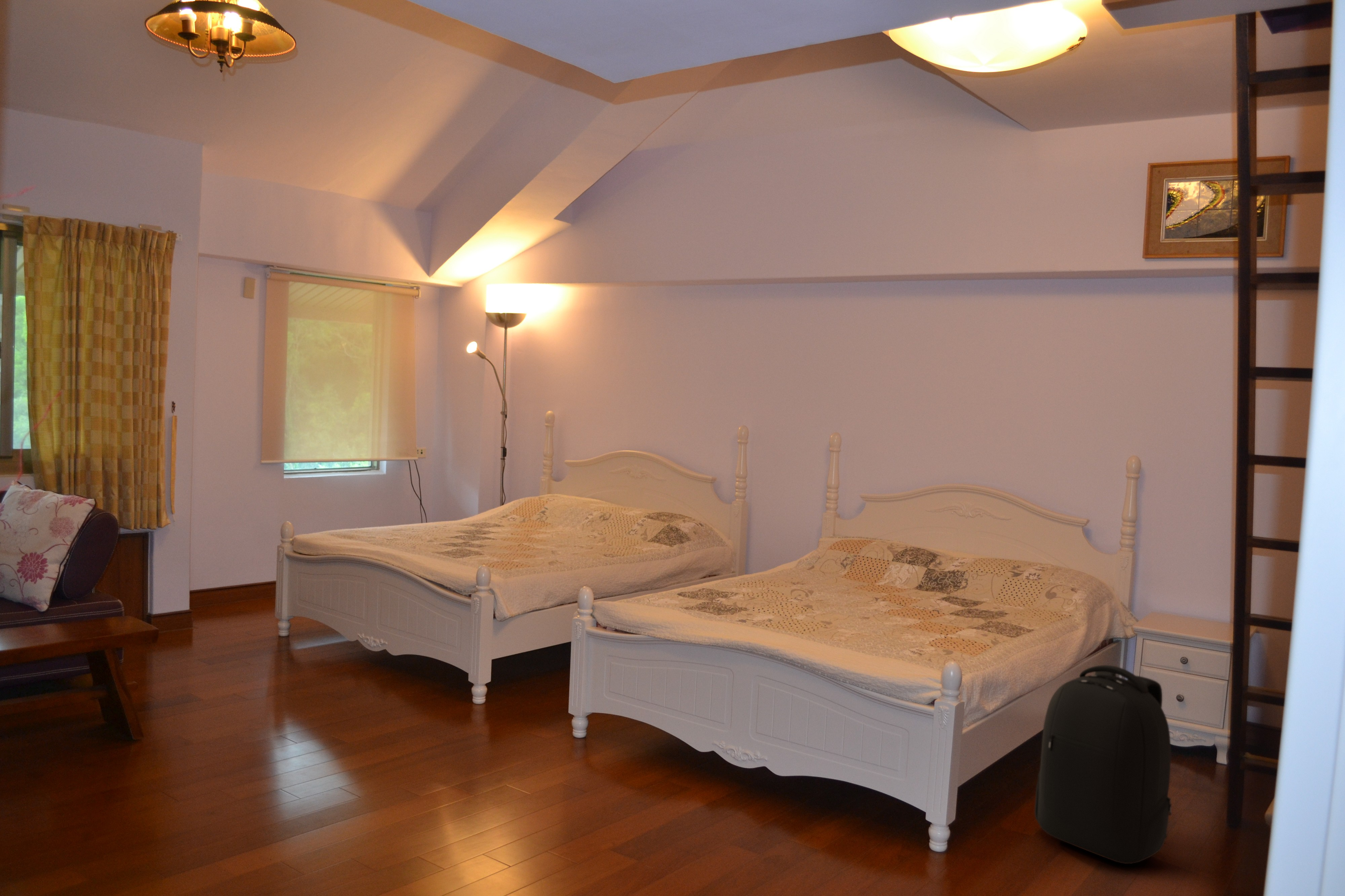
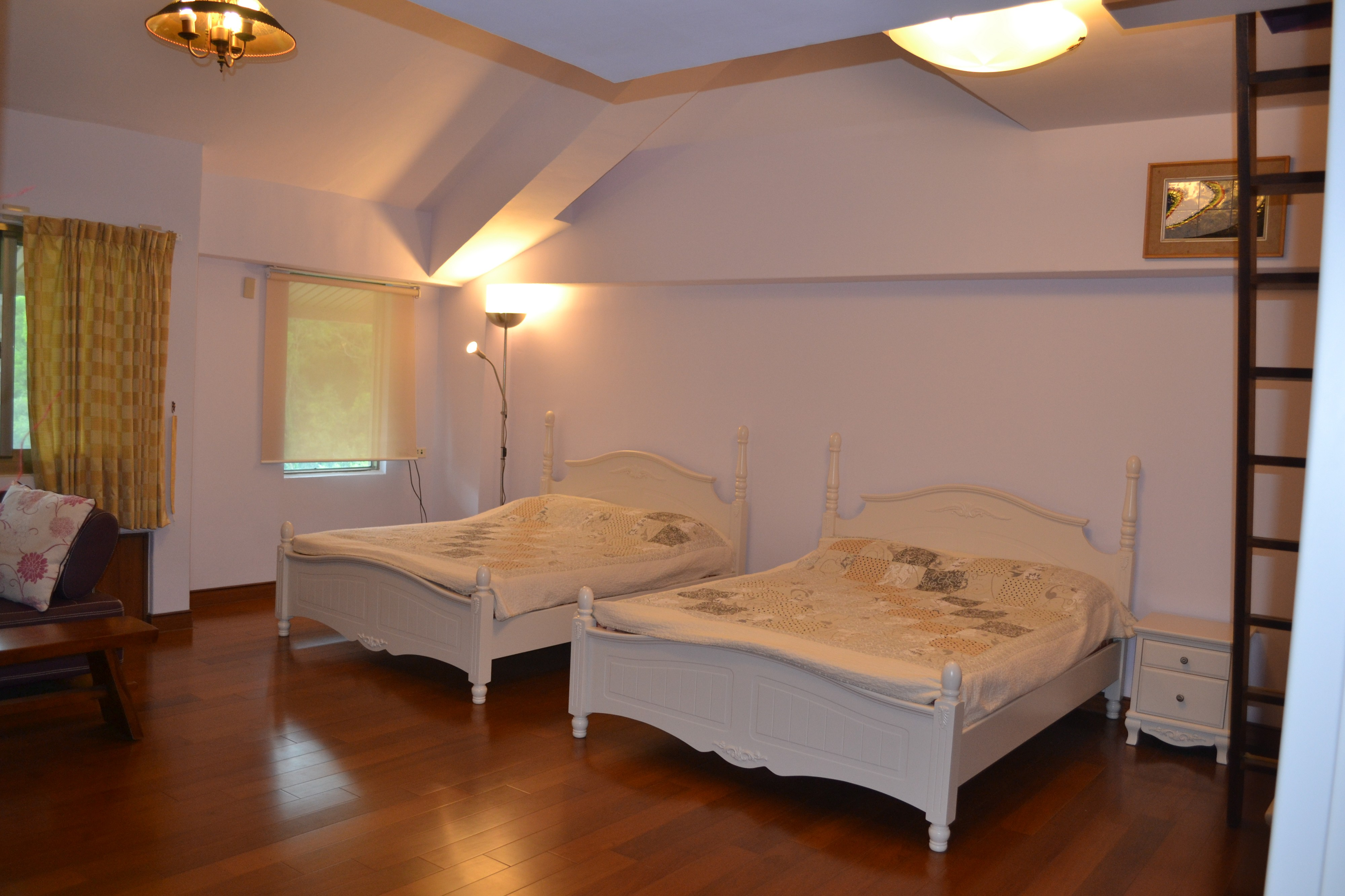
- backpack (1108, 756)
